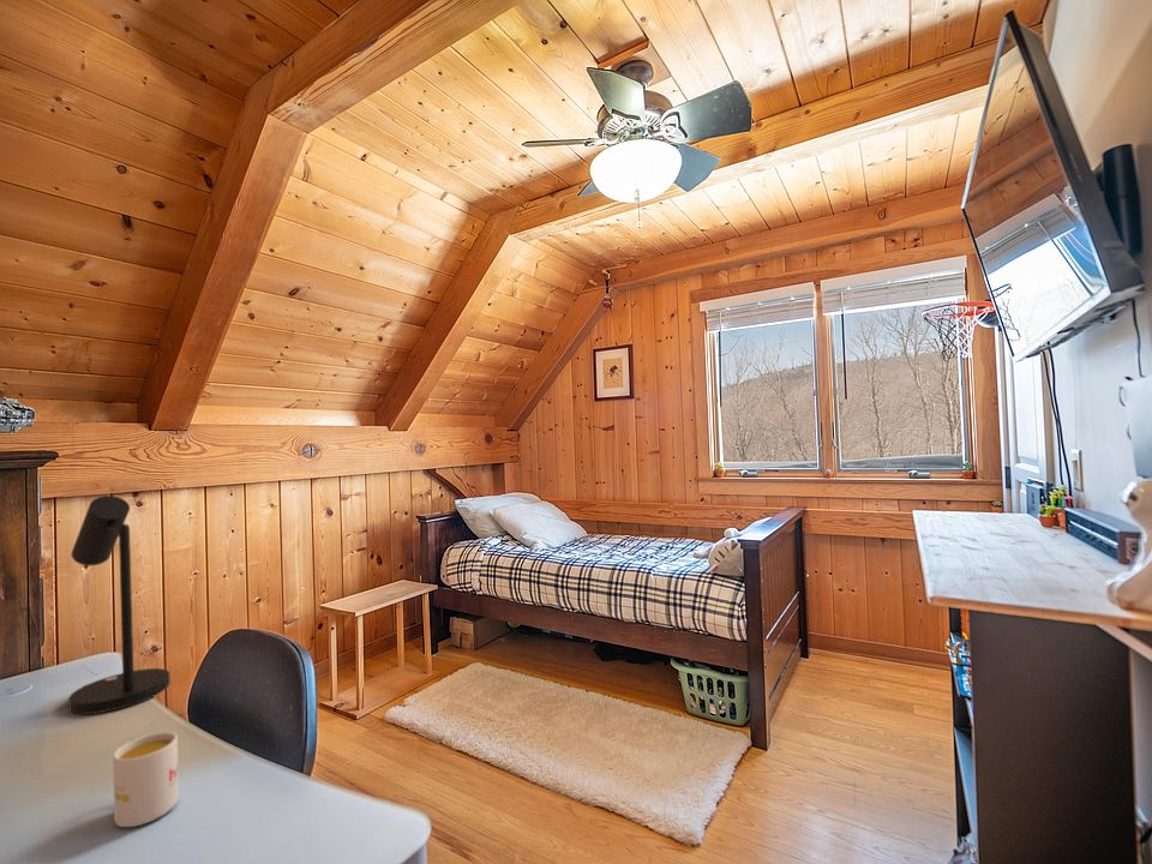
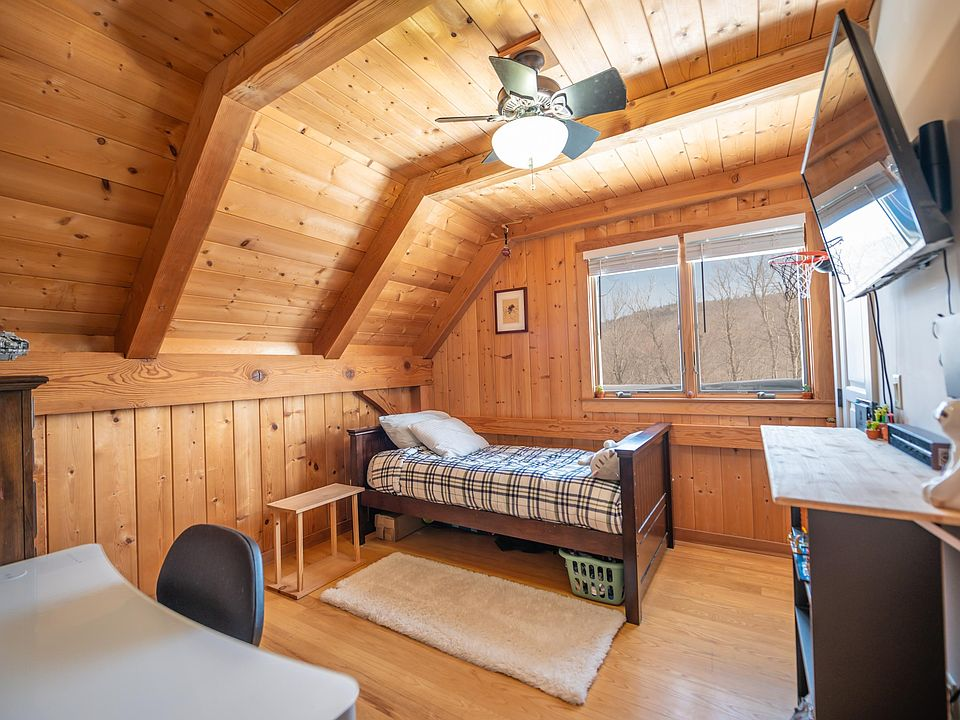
- desk lamp (120, 592)
- mug (142, 774)
